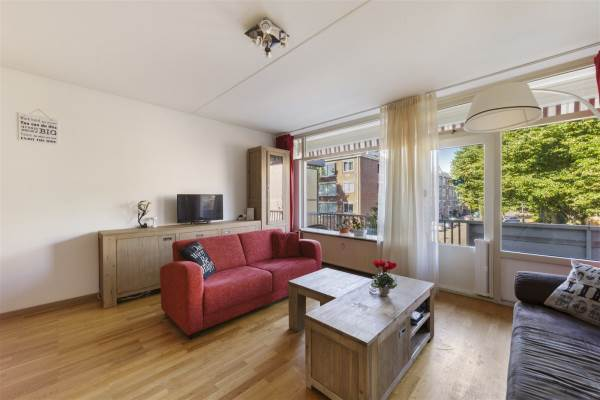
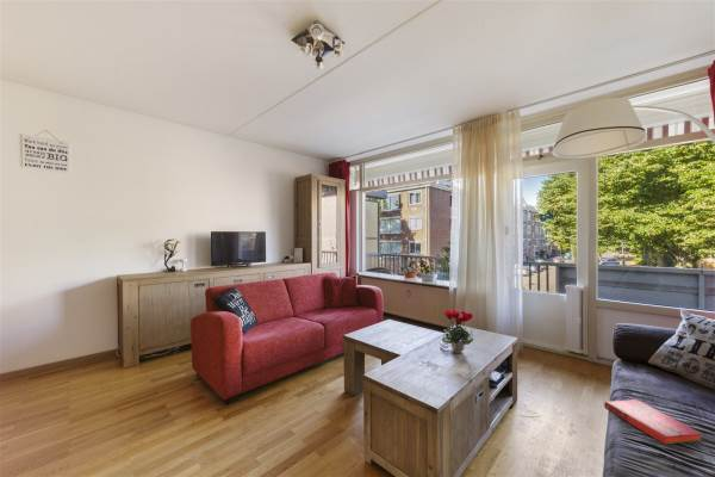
+ hardback book (648, 419)
